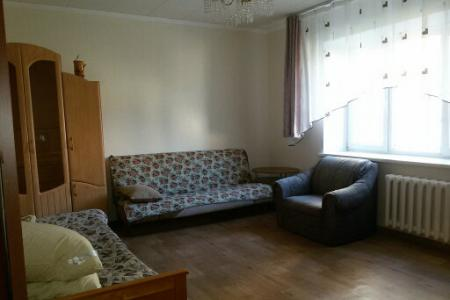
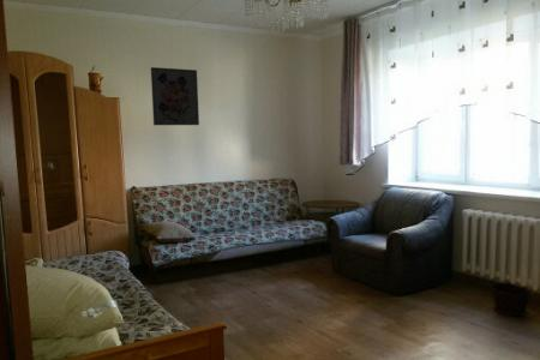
+ wall art (175, 97)
+ clay pot (510, 293)
